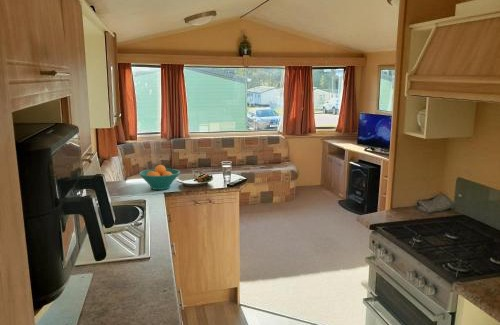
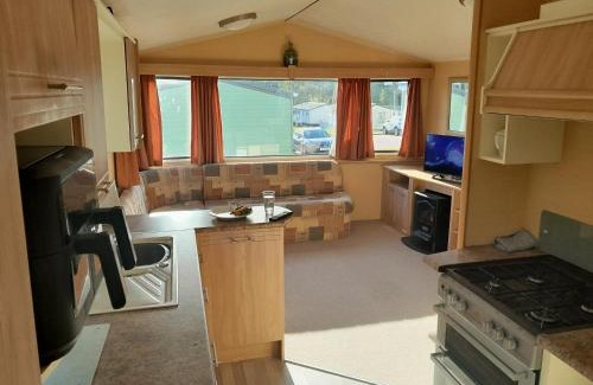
- fruit bowl (160, 176)
